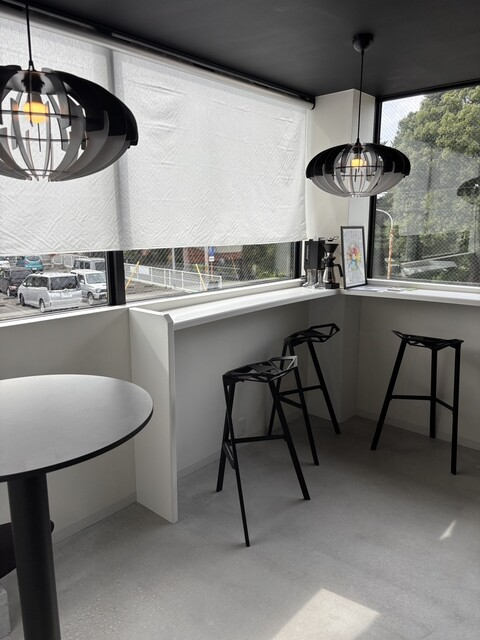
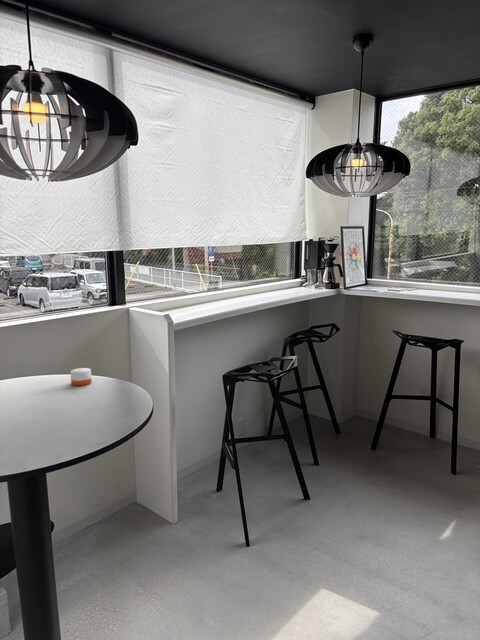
+ candle (80, 369)
